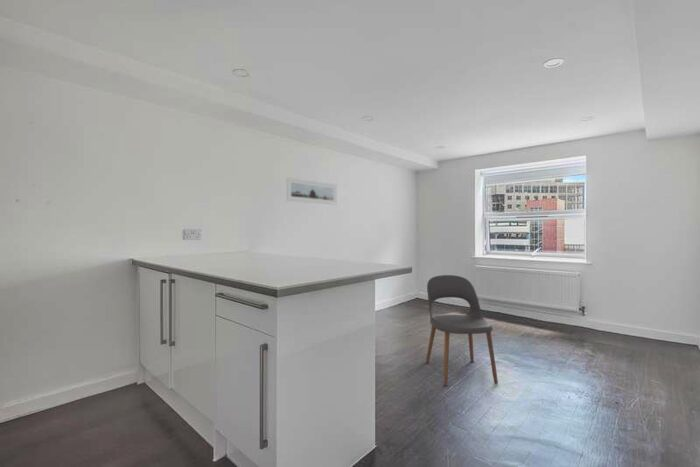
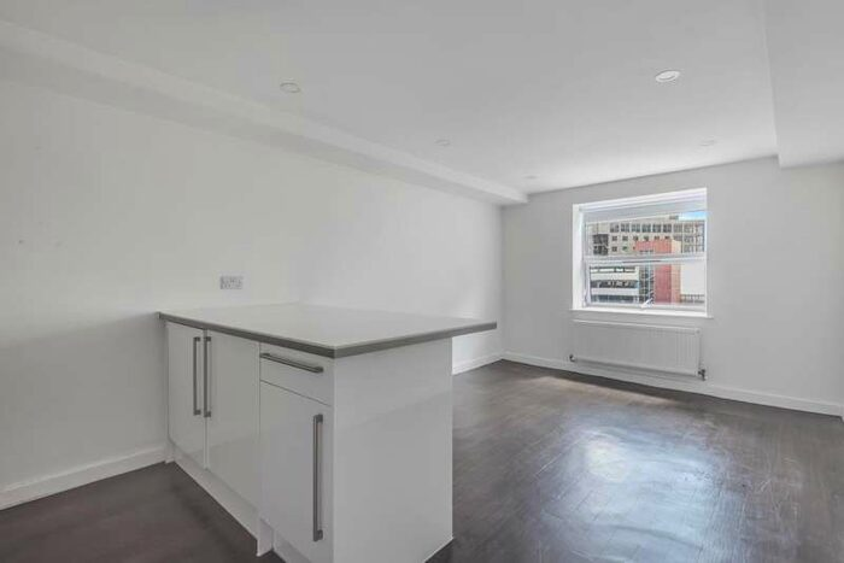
- chair (458, 325)
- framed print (313, 192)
